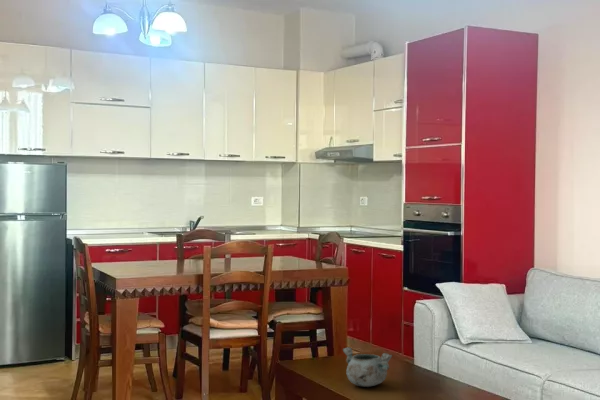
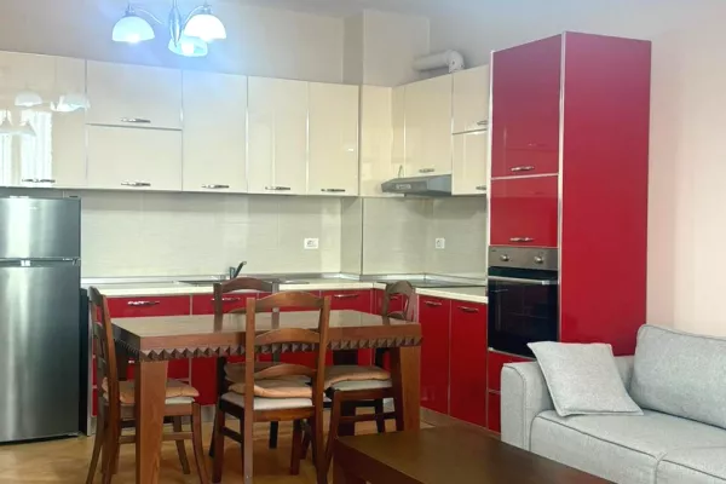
- decorative bowl (365, 367)
